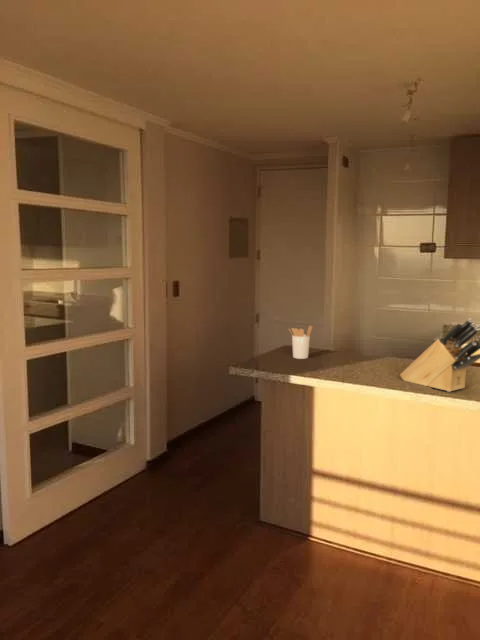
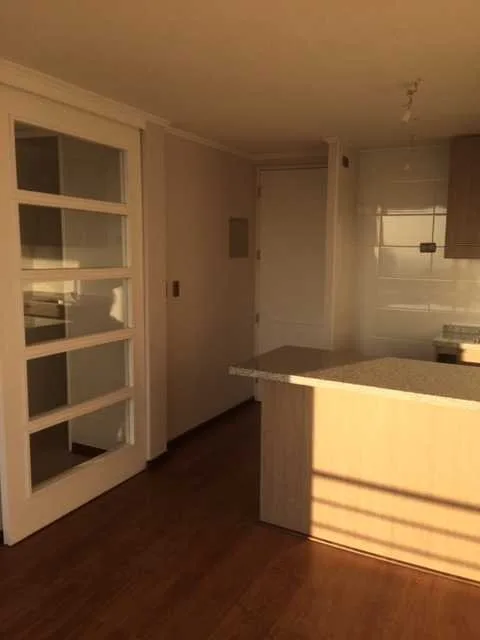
- knife block (442, 352)
- utensil holder (299, 341)
